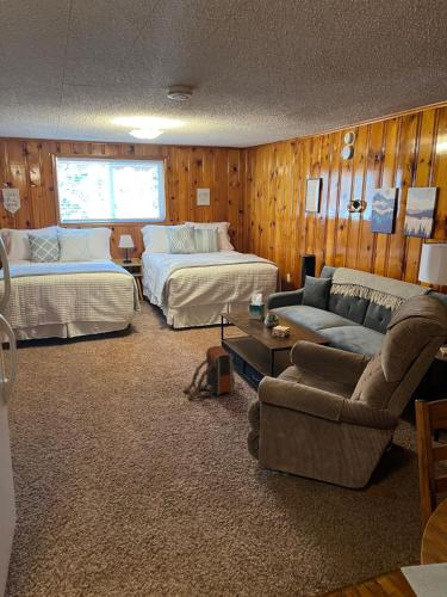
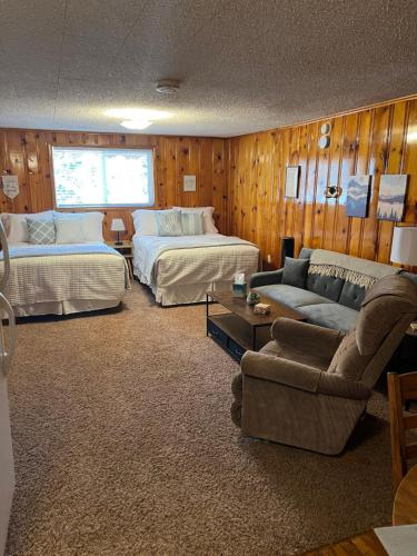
- backpack (213, 370)
